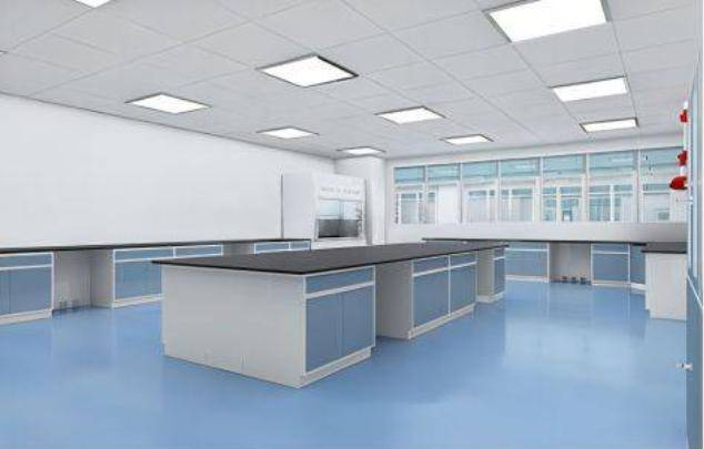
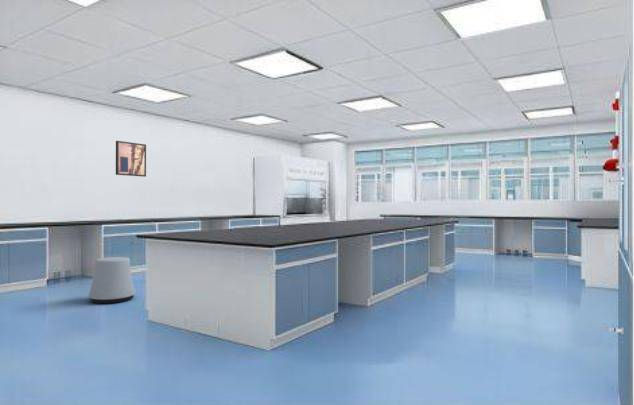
+ wall art (131, 159)
+ stool (112, 279)
